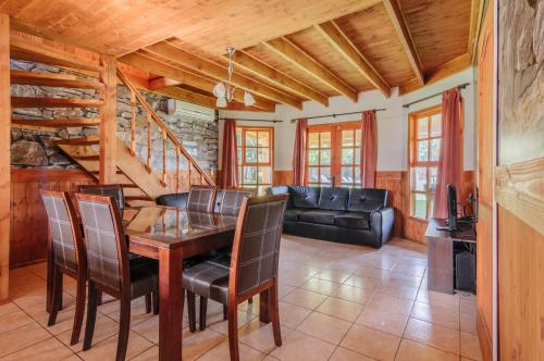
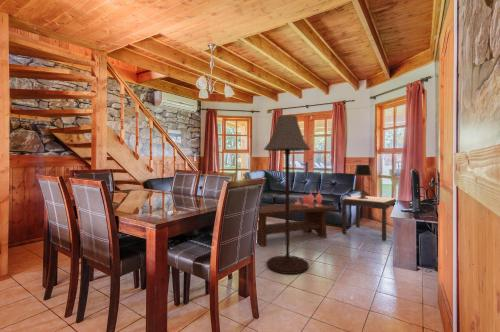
+ coffee table (285, 222)
+ floor lamp (287, 191)
+ side table (371, 207)
+ table lamp (362, 181)
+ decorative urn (308, 197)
